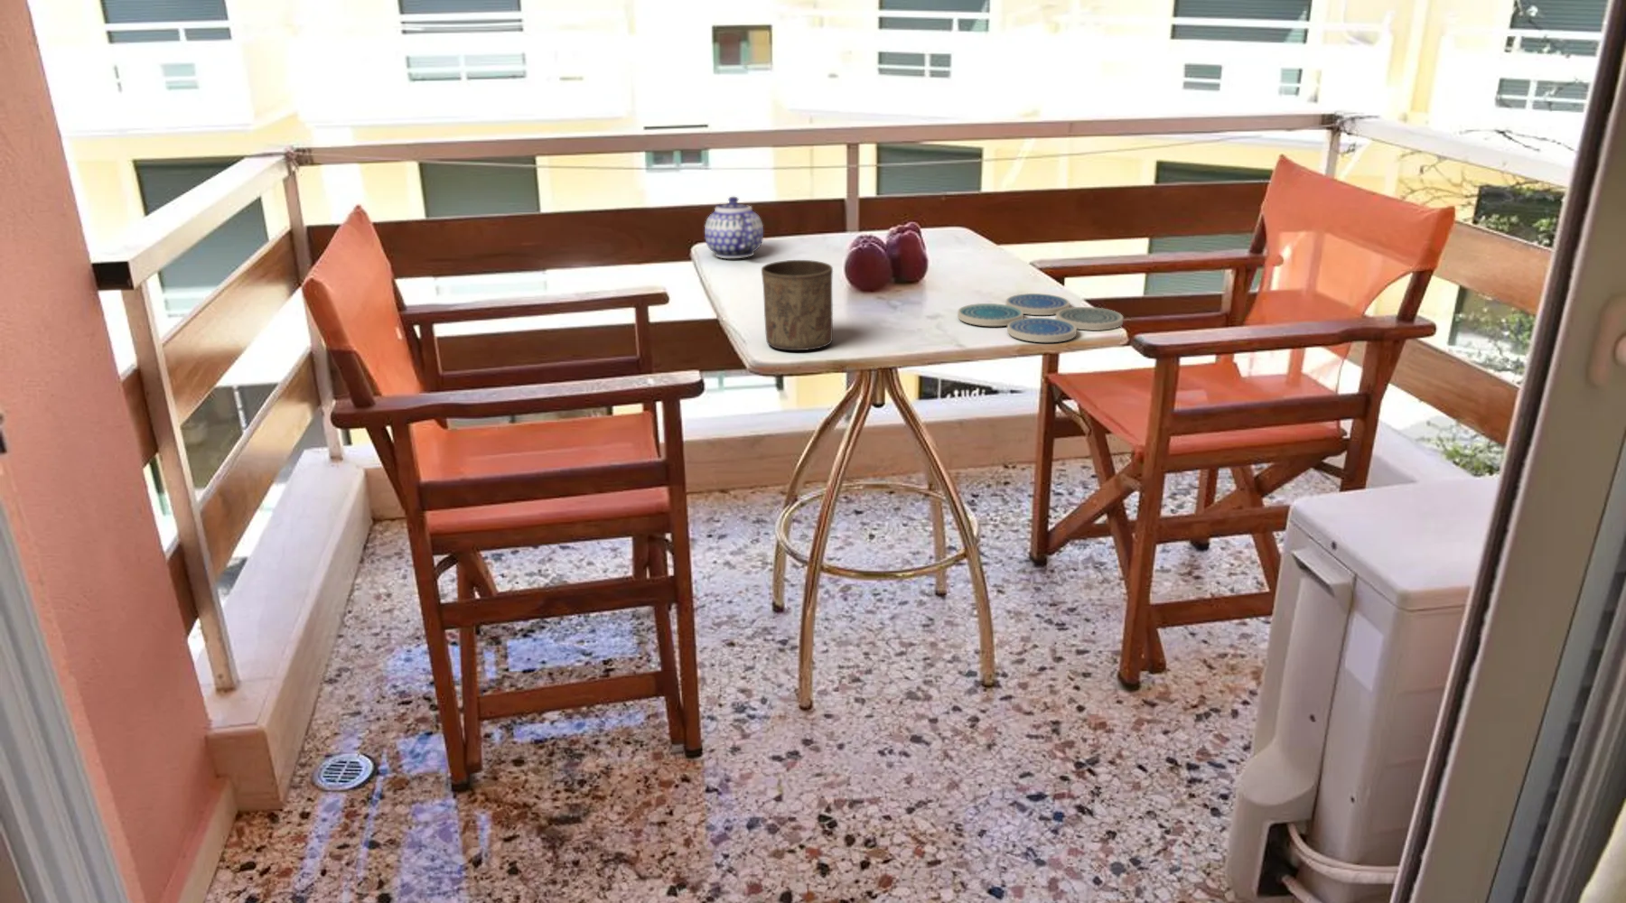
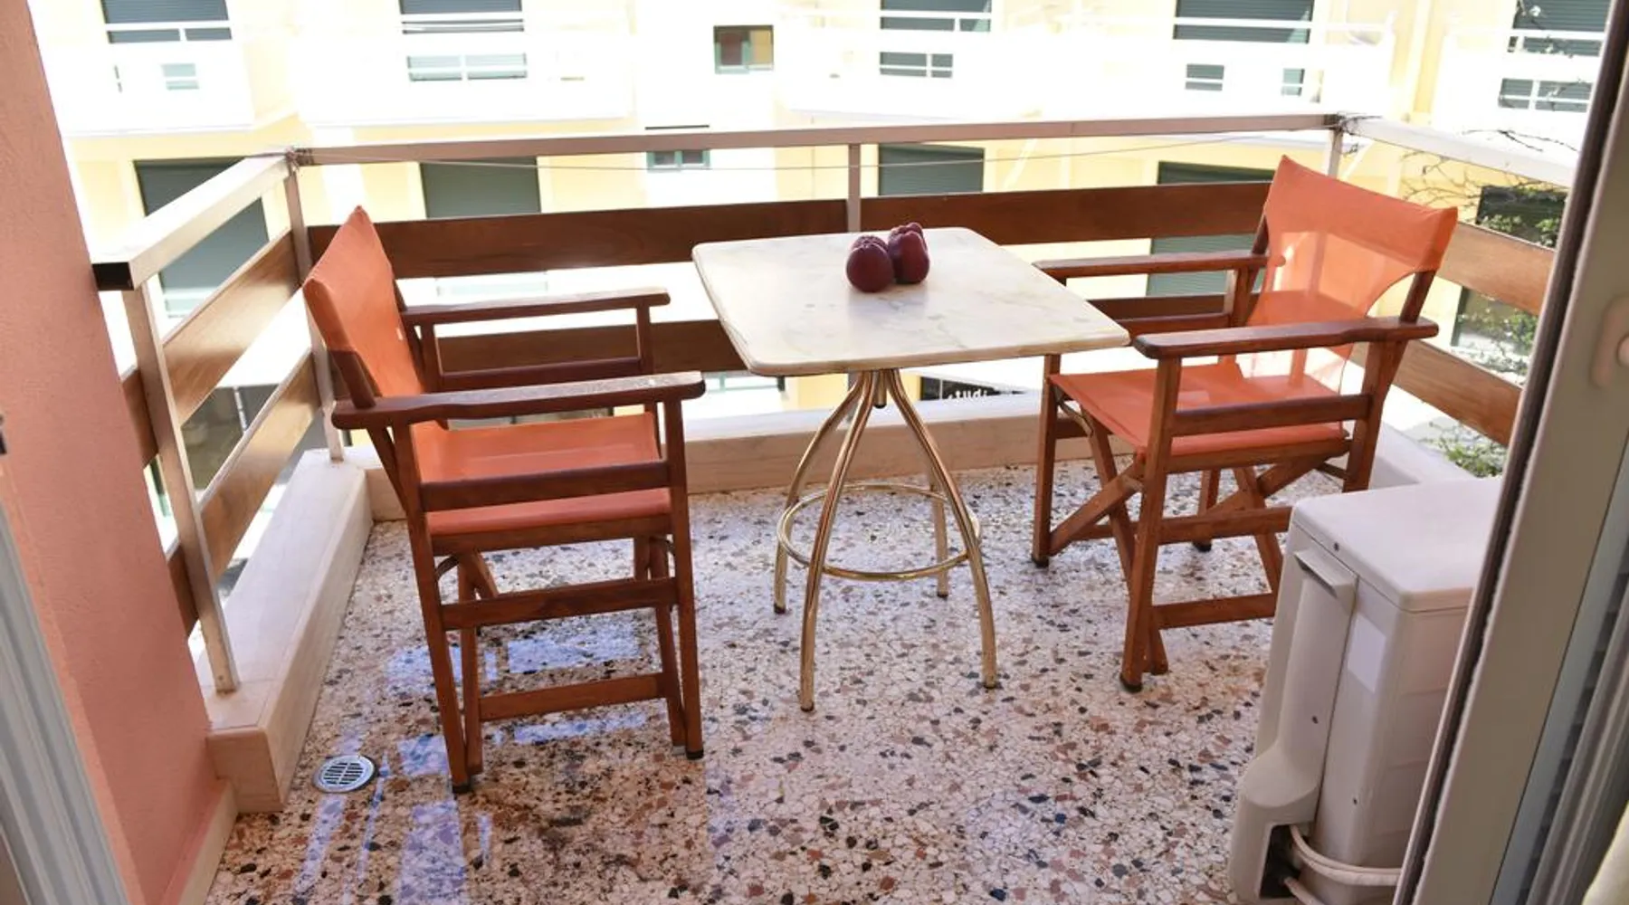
- teapot (734, 226)
- drink coaster (1039, 315)
- cup (796, 305)
